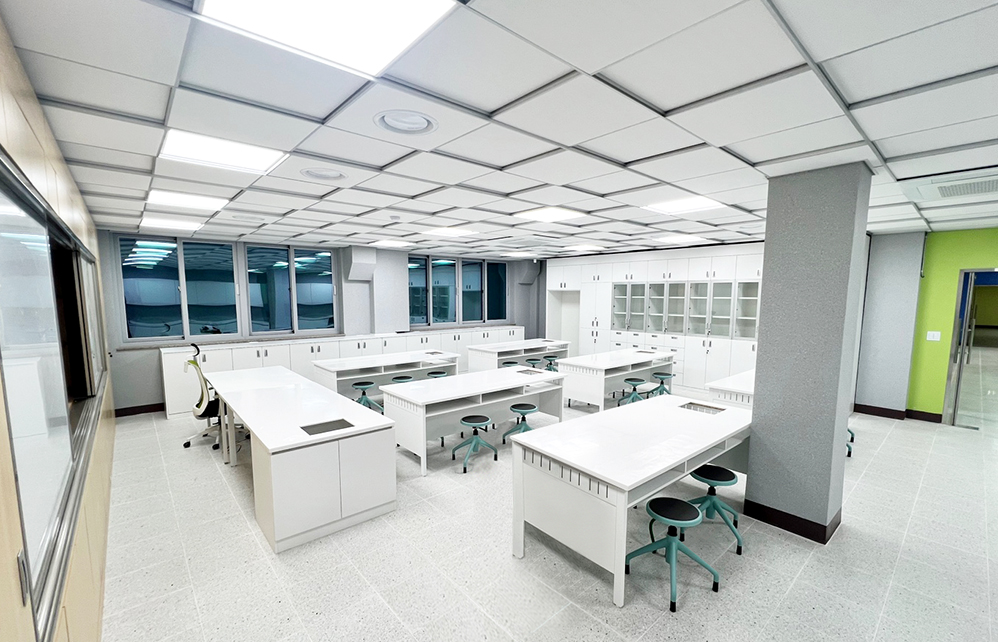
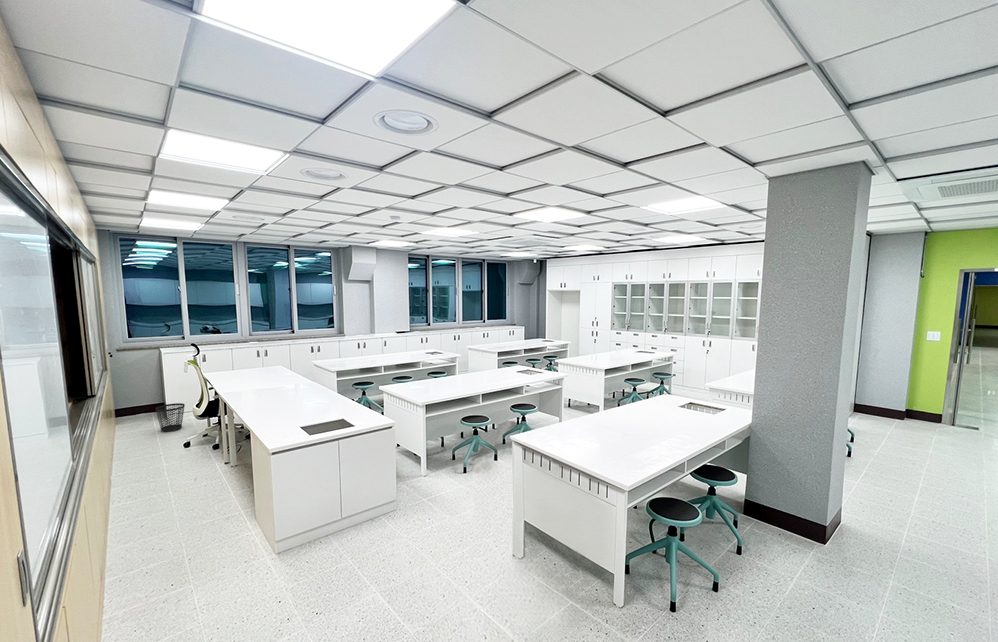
+ wastebasket (170, 417)
